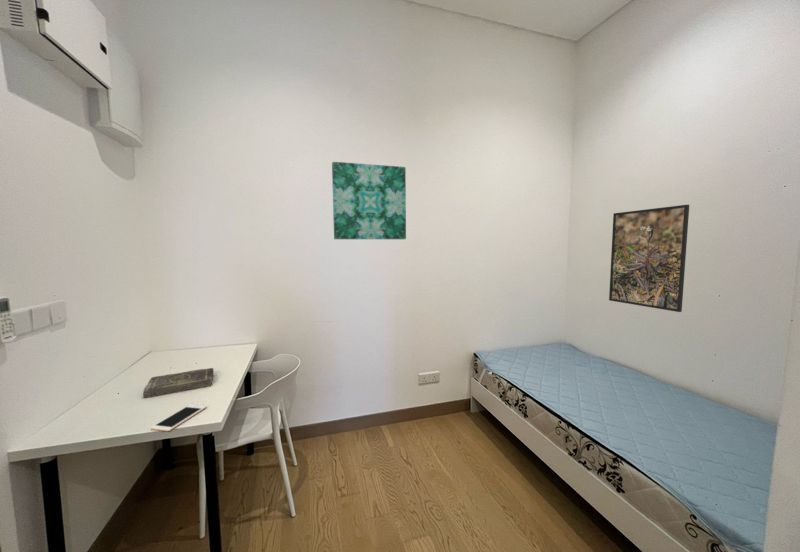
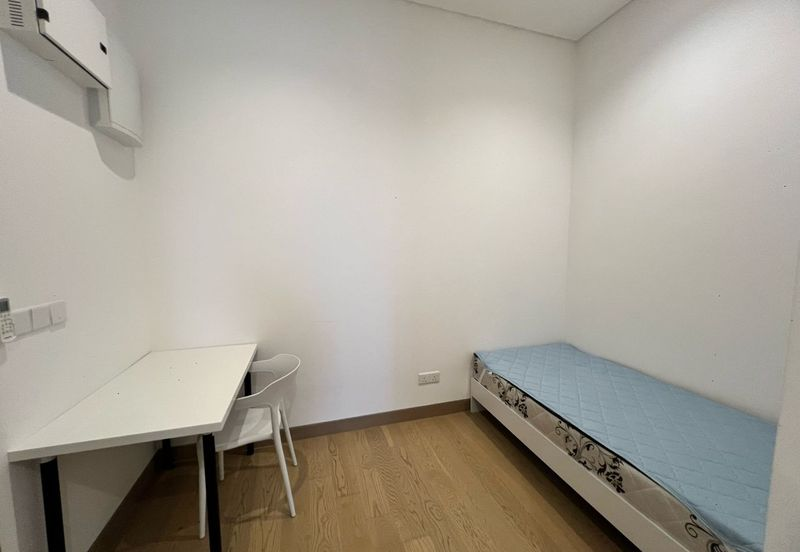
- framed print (644, 258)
- cell phone (180, 416)
- wall art (370, 202)
- book (181, 381)
